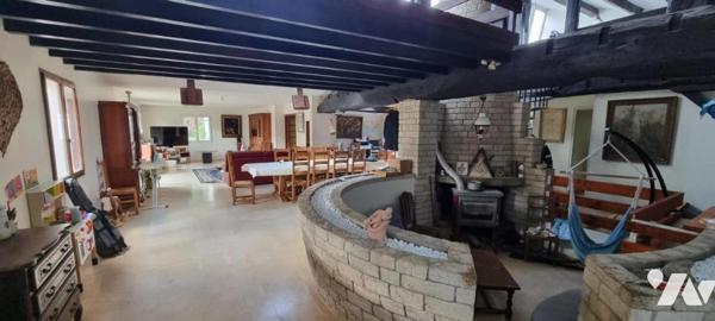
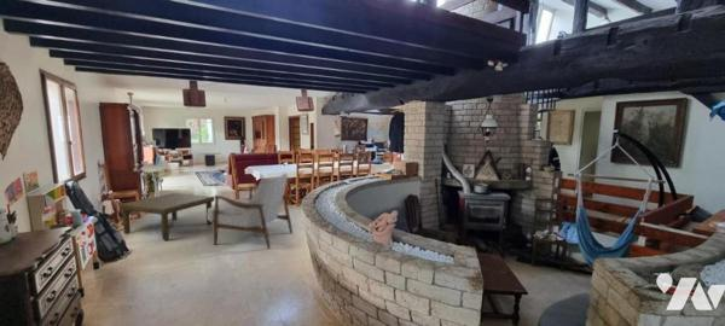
+ armchair (253, 205)
+ coffee table (169, 213)
